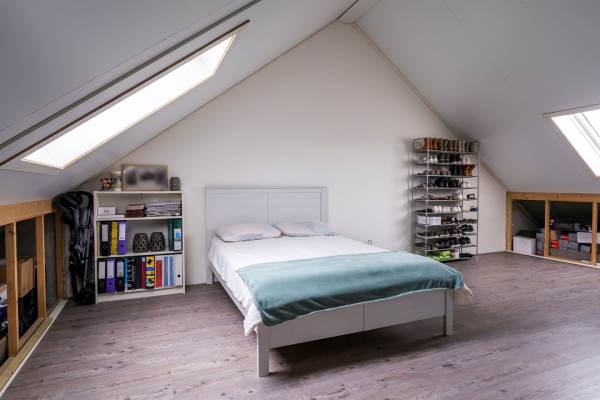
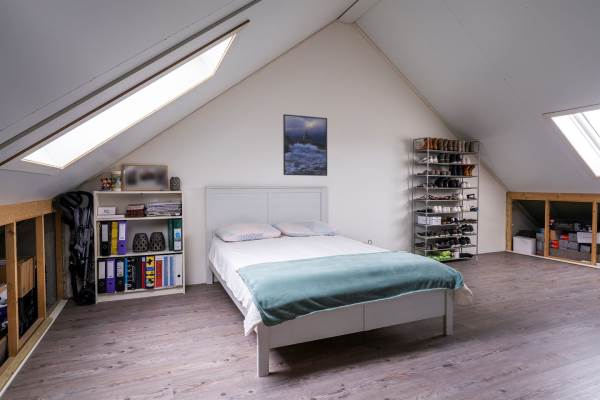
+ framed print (305, 145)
